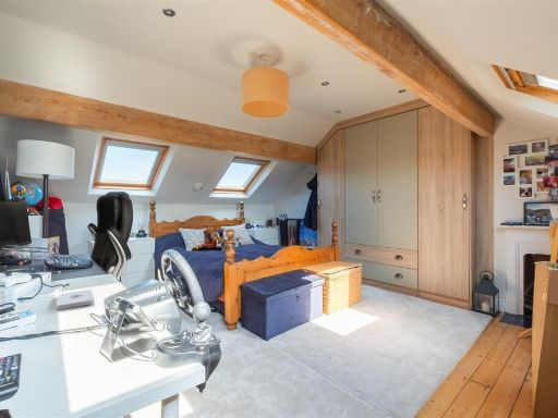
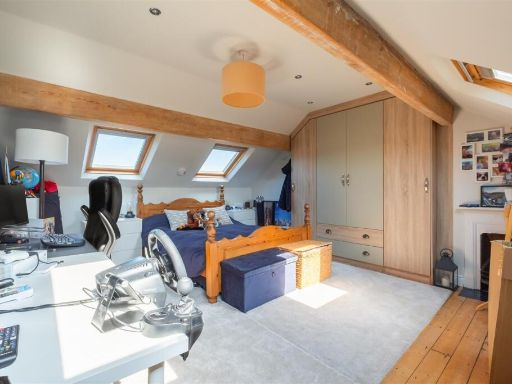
- notepad (75, 298)
